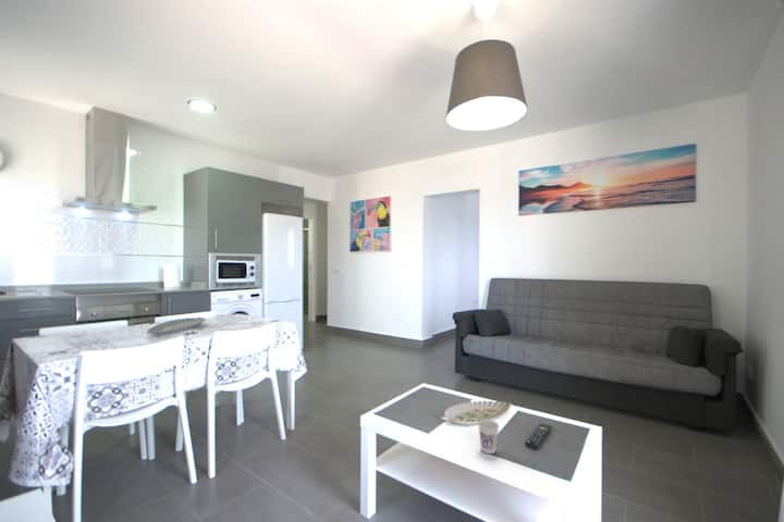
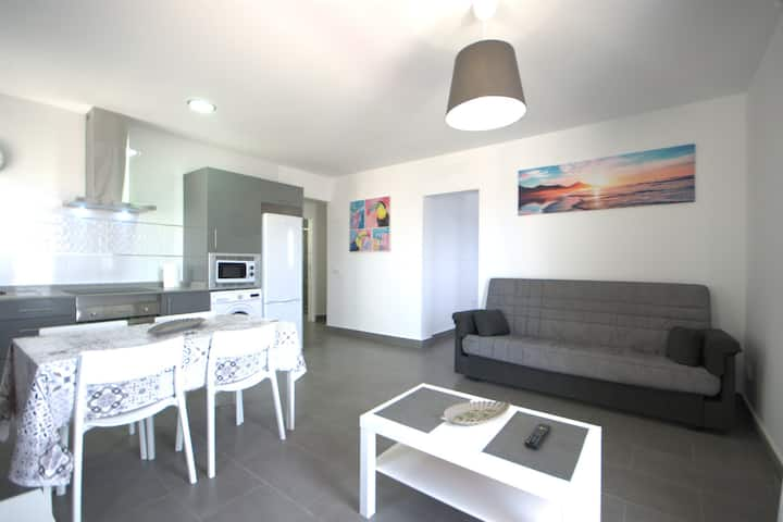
- cup (488, 436)
